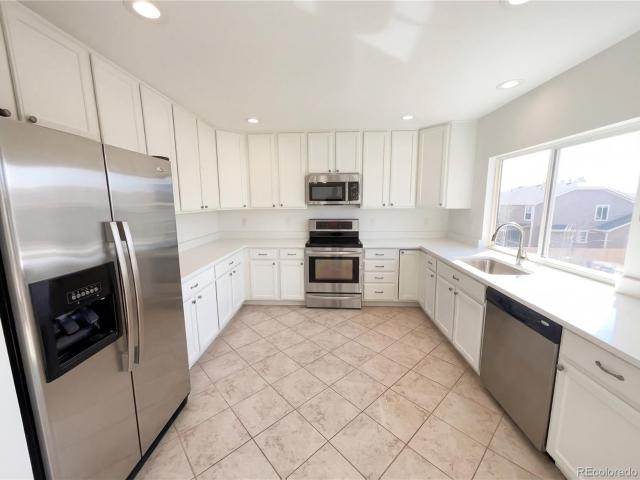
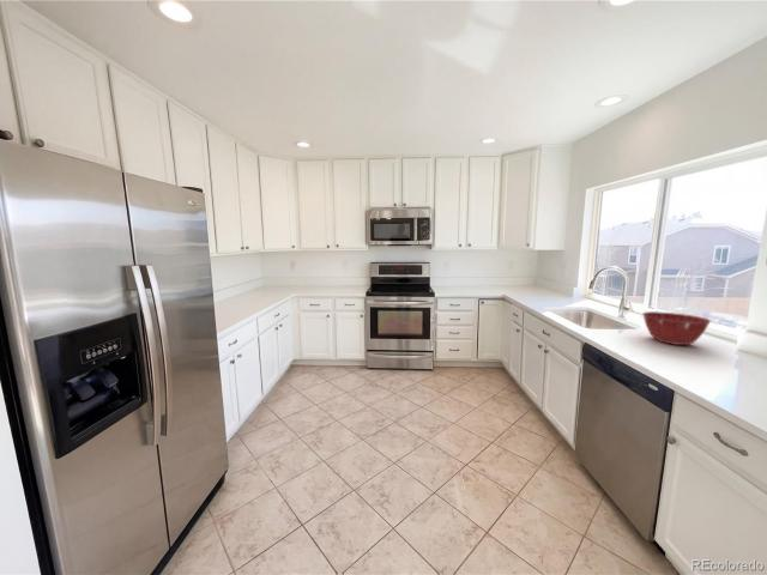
+ mixing bowl (672, 328)
